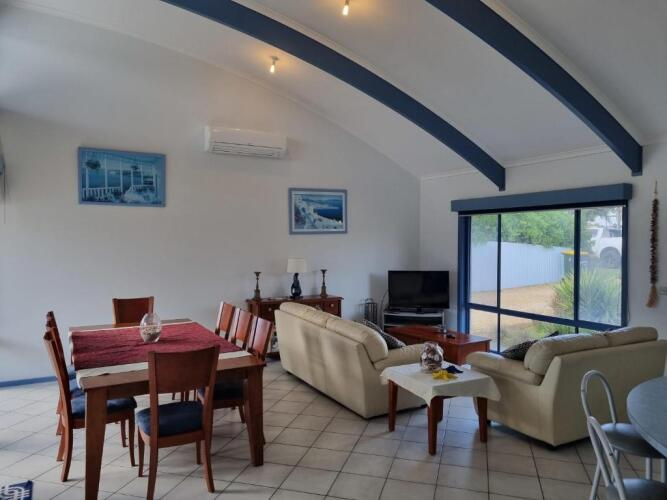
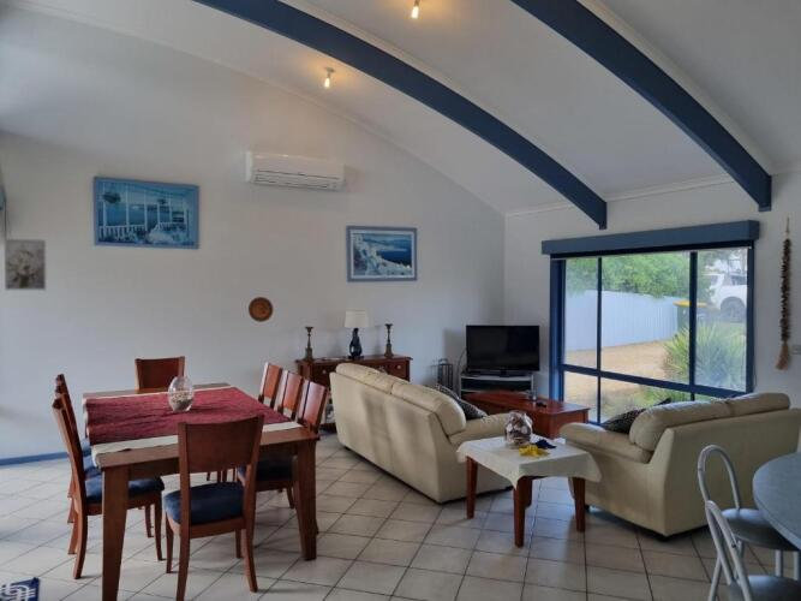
+ wall art (25, 264)
+ decorative plate (261, 309)
